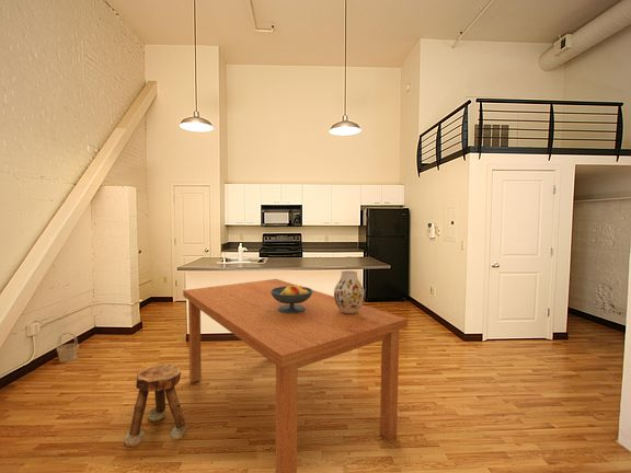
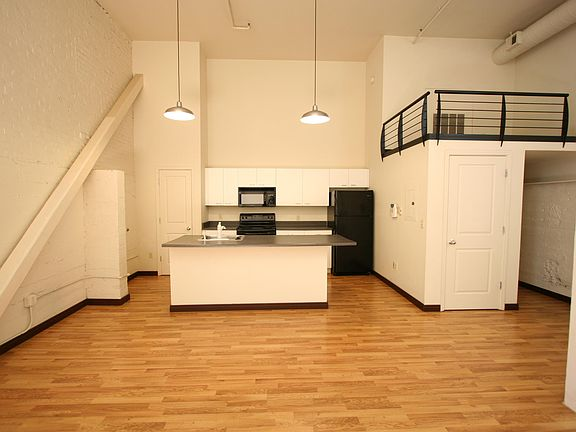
- dining table (277, 353)
- fruit bowl (291, 296)
- basket (67, 345)
- stool (161, 399)
- vase (348, 291)
